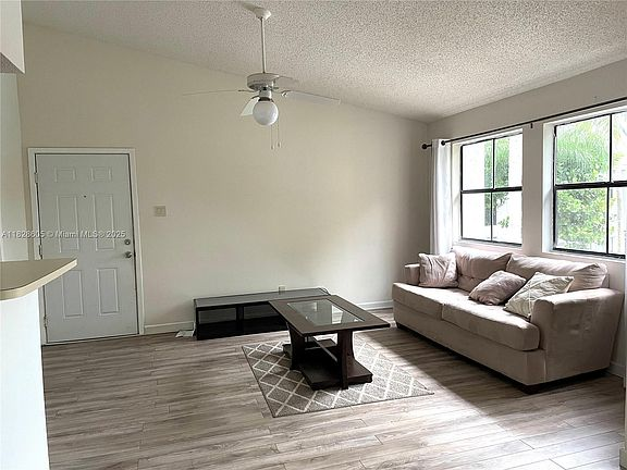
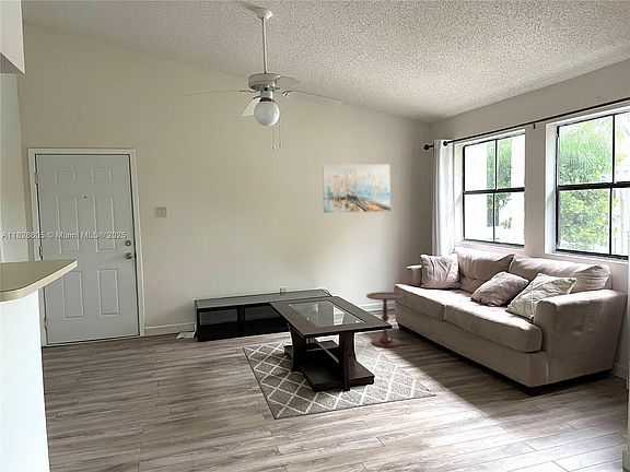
+ side table (385, 319)
+ wall art (357, 188)
